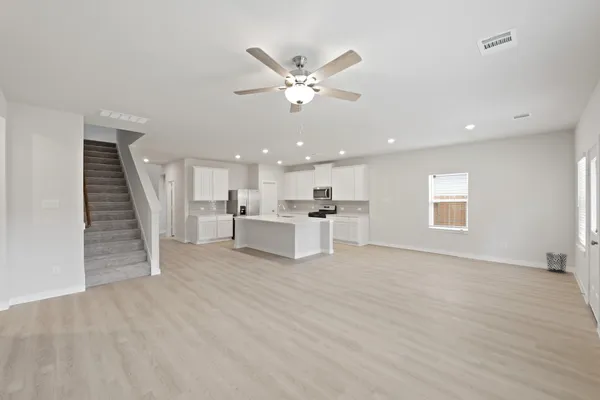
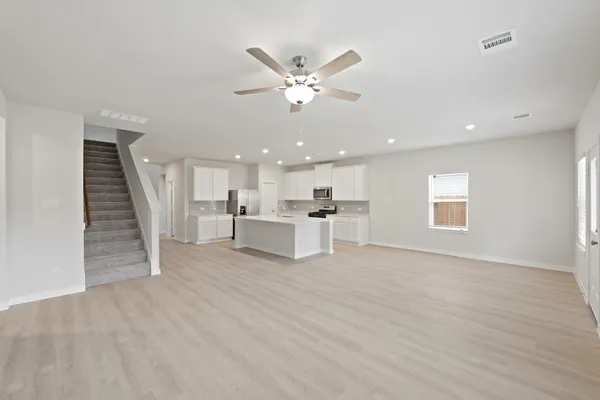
- waste bin (556, 262)
